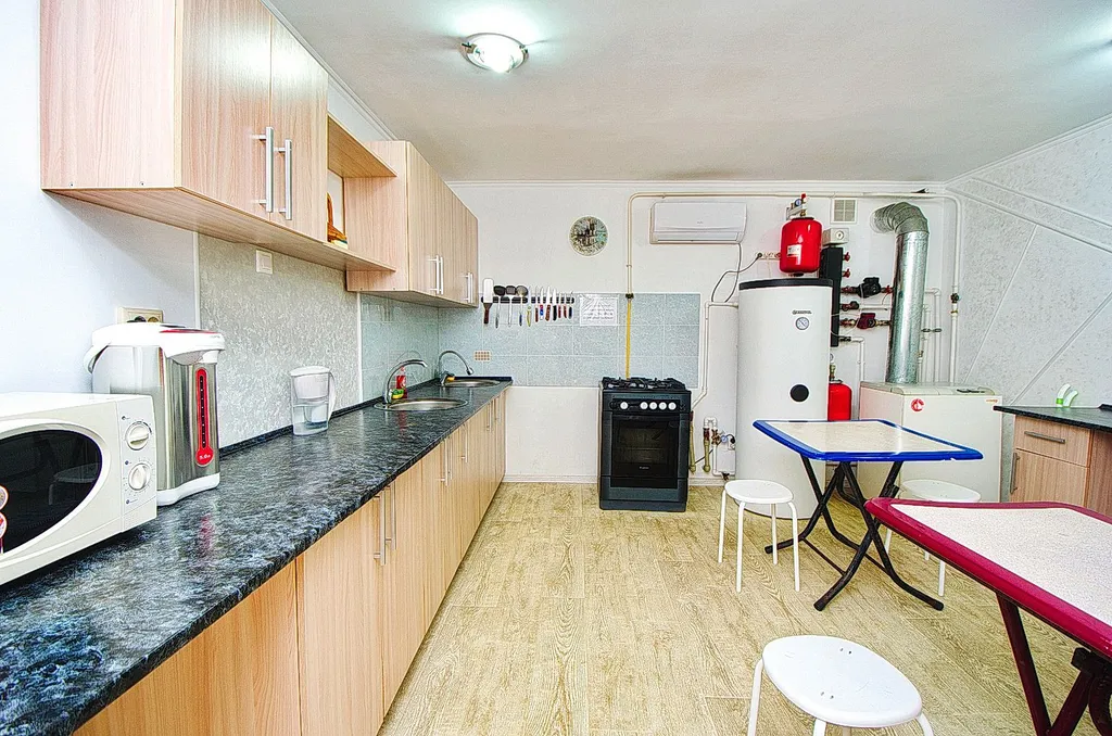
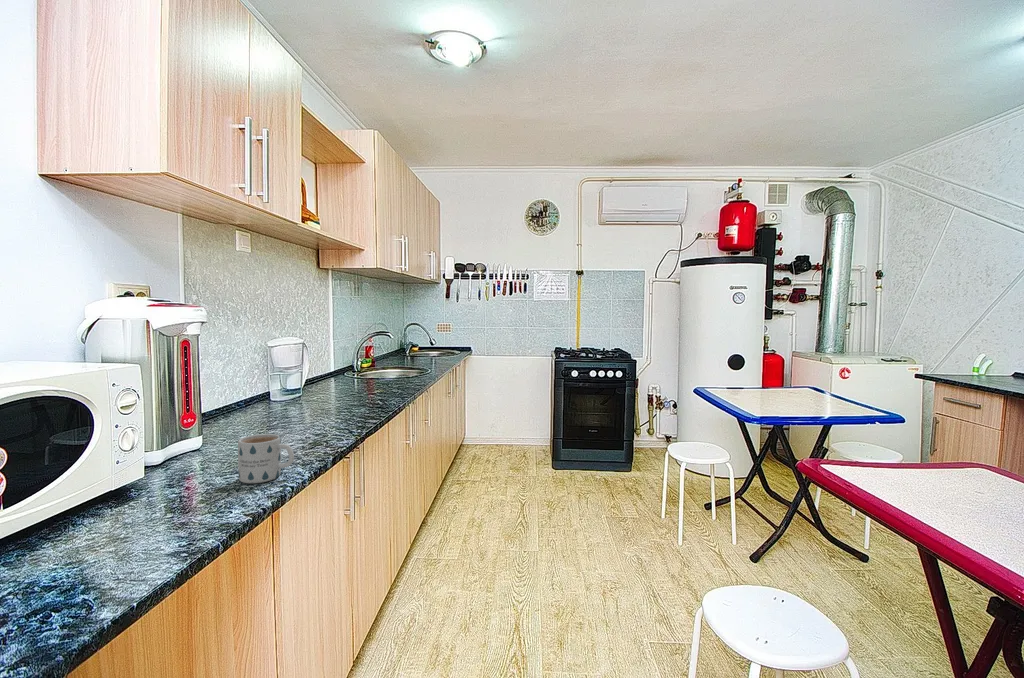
+ mug (267, 458)
